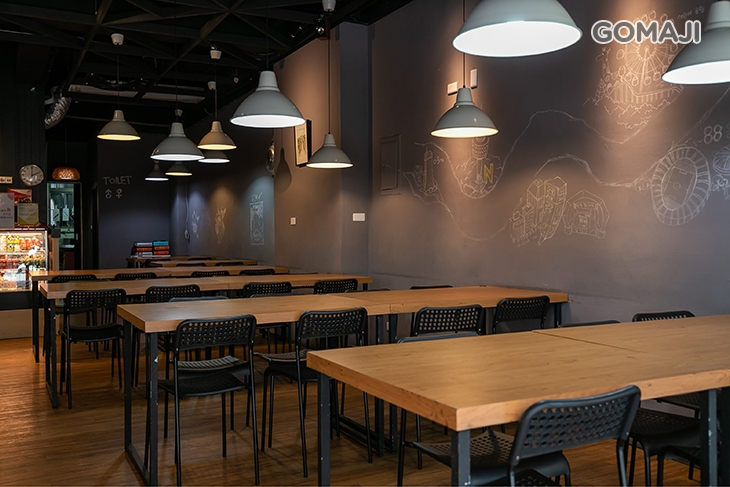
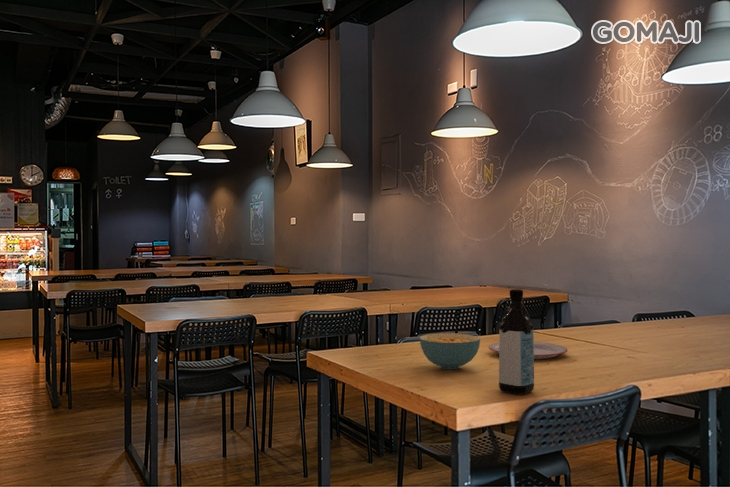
+ plate (534, 350)
+ water bottle (516, 340)
+ cereal bowl (449, 352)
